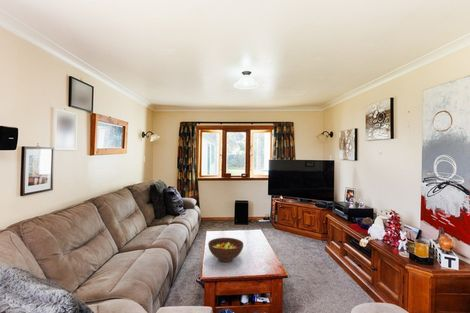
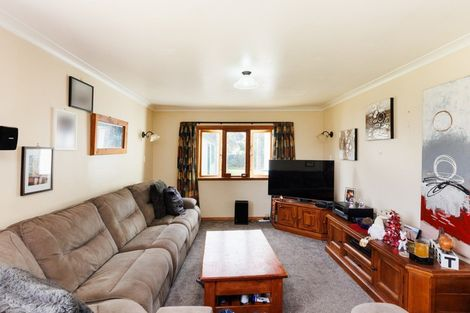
- fruit bowl (225, 251)
